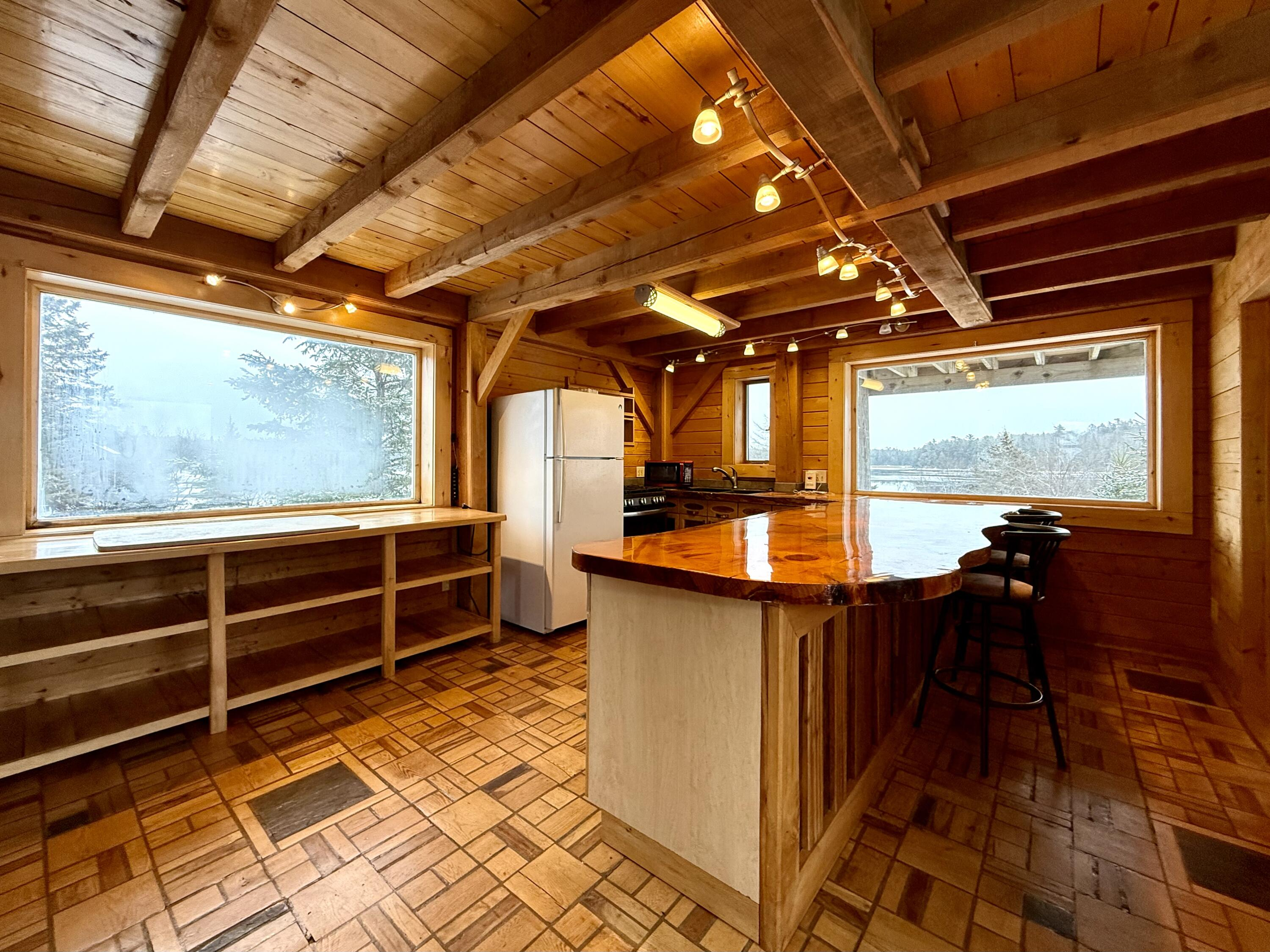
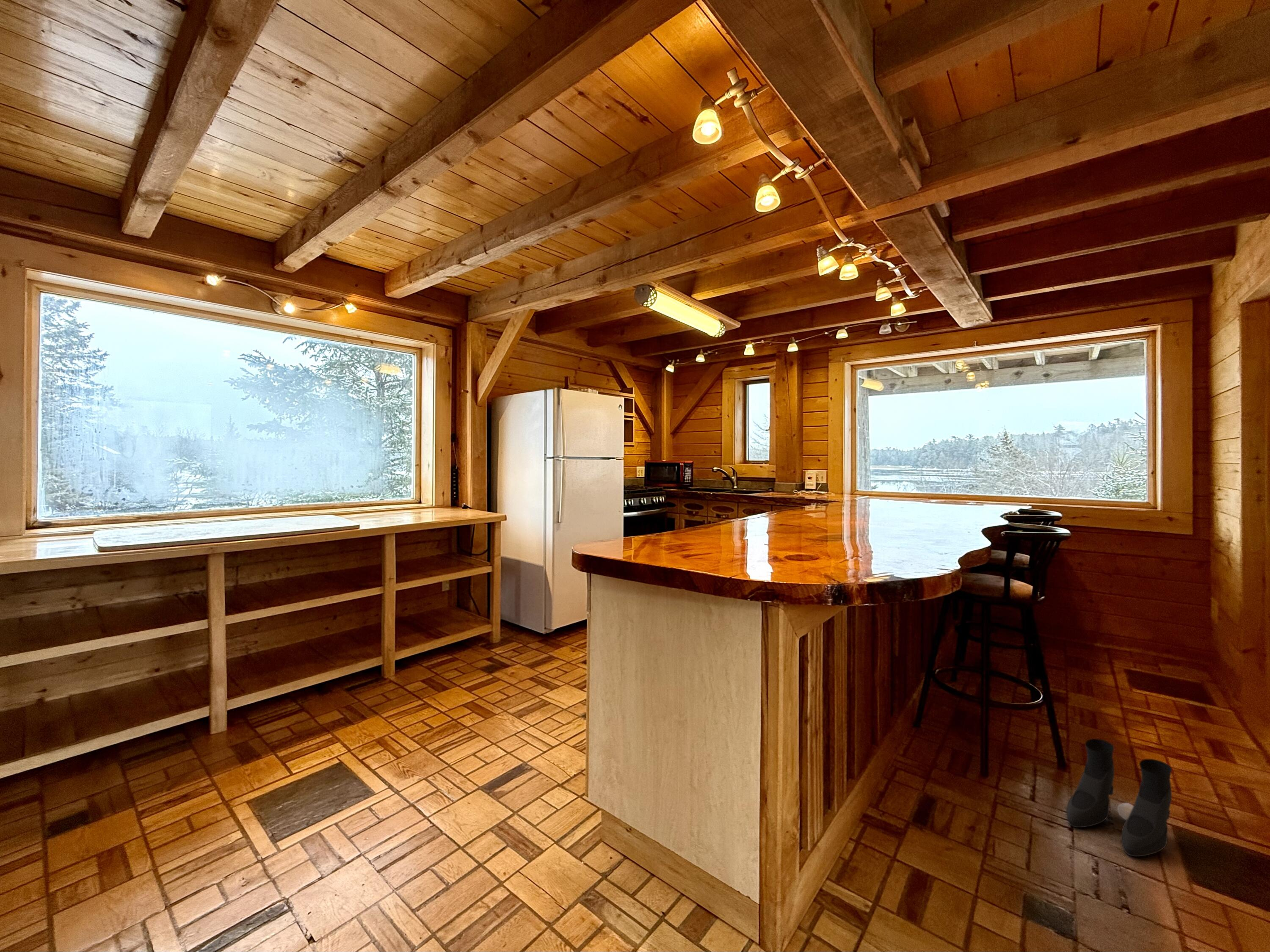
+ boots (1113, 790)
